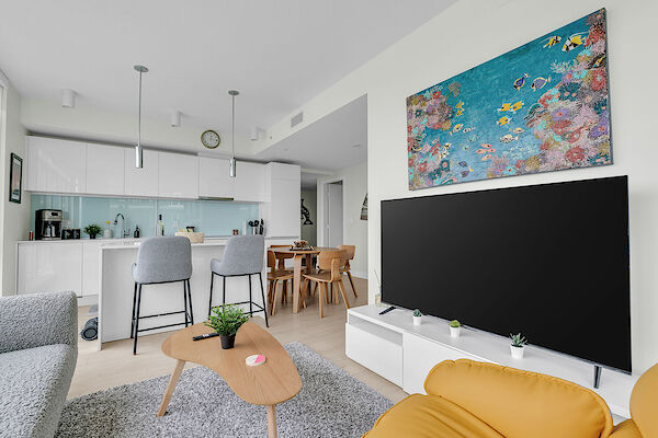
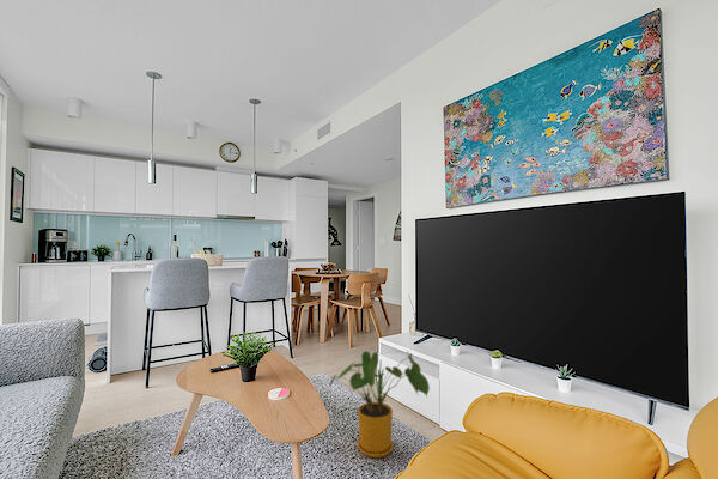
+ house plant (378, 399)
